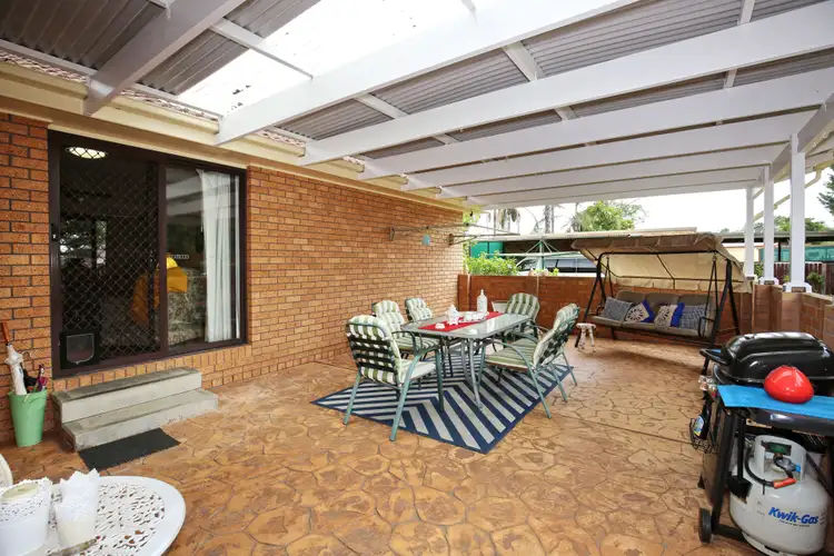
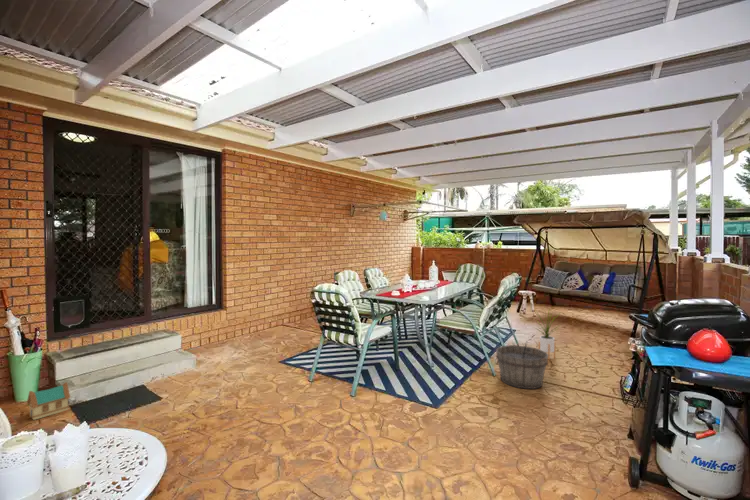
+ wooden bucket (521, 361)
+ toy house (49, 399)
+ house plant (546, 331)
